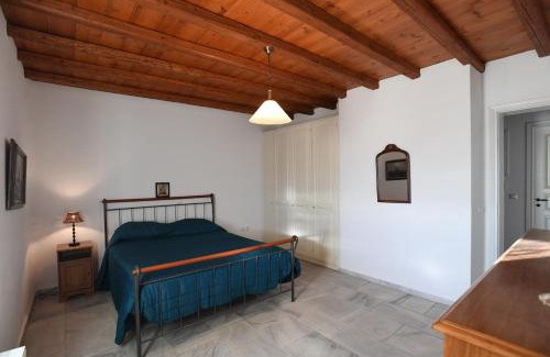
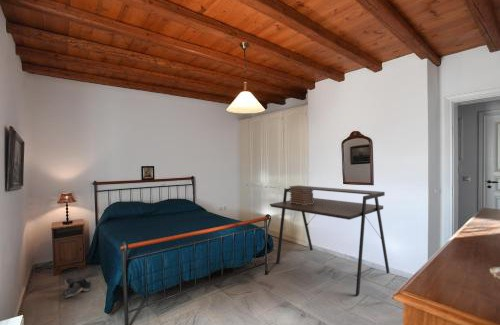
+ desk (330, 216)
+ book stack (300, 194)
+ shoe (74, 286)
